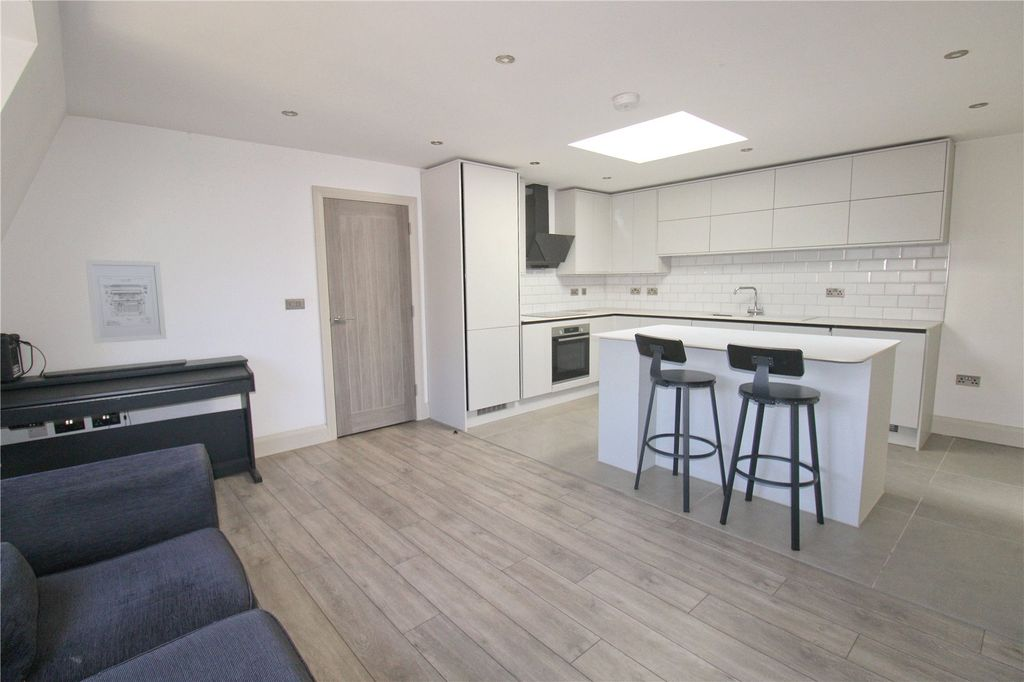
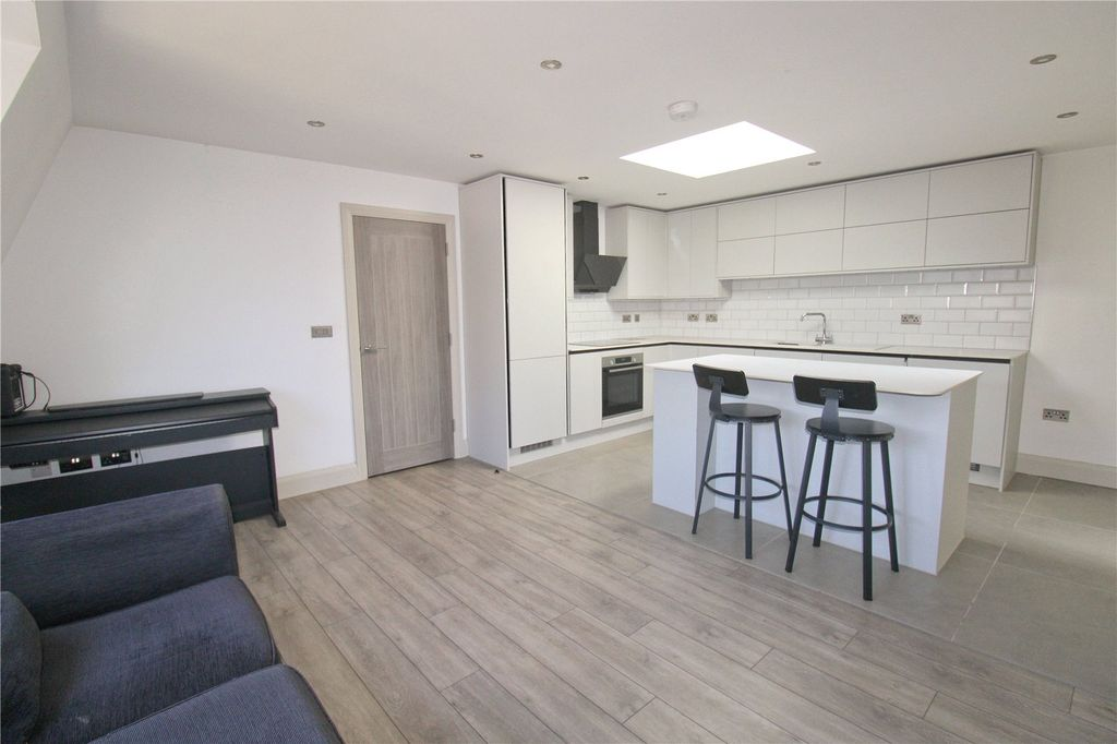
- wall art (127, 301)
